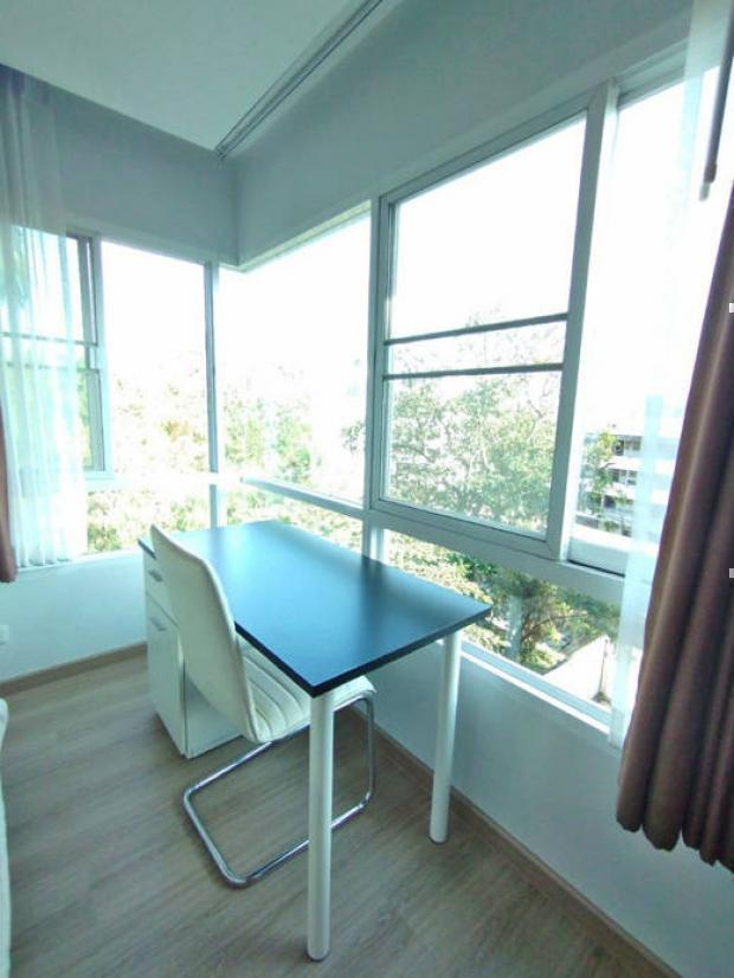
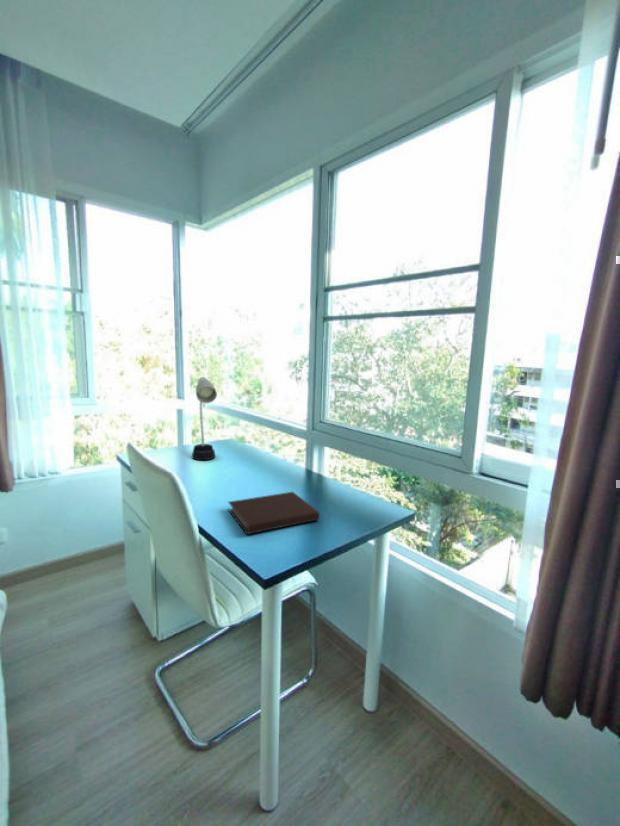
+ notebook (272, 511)
+ desk lamp (202, 418)
